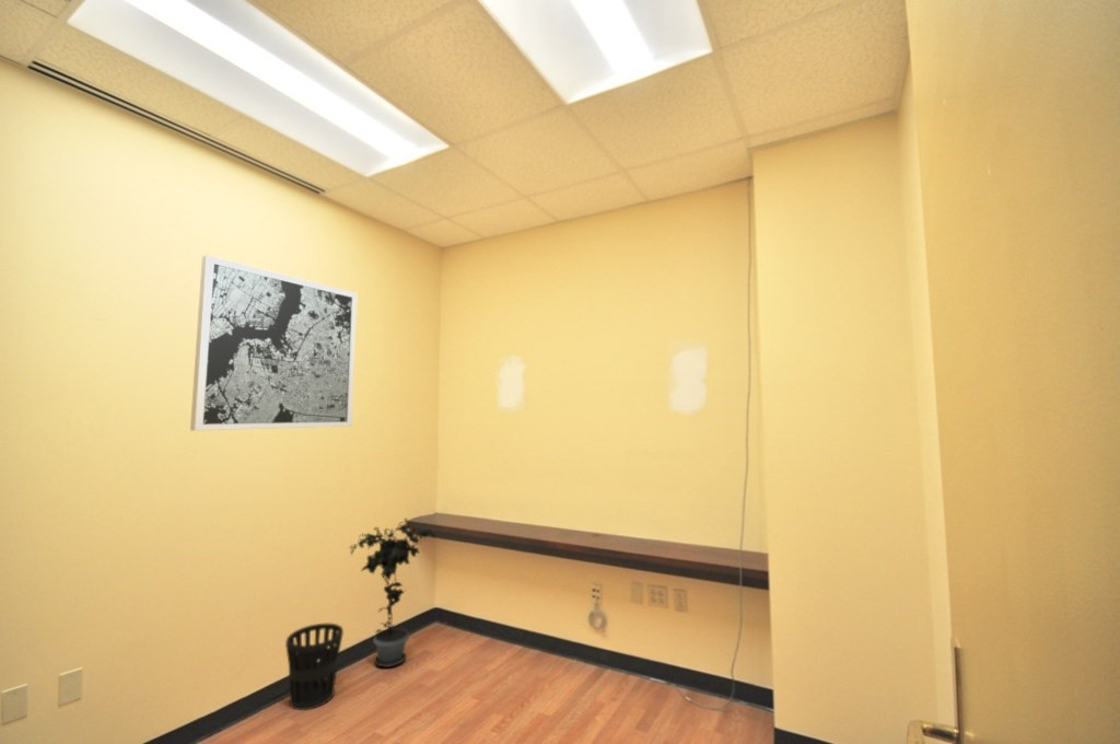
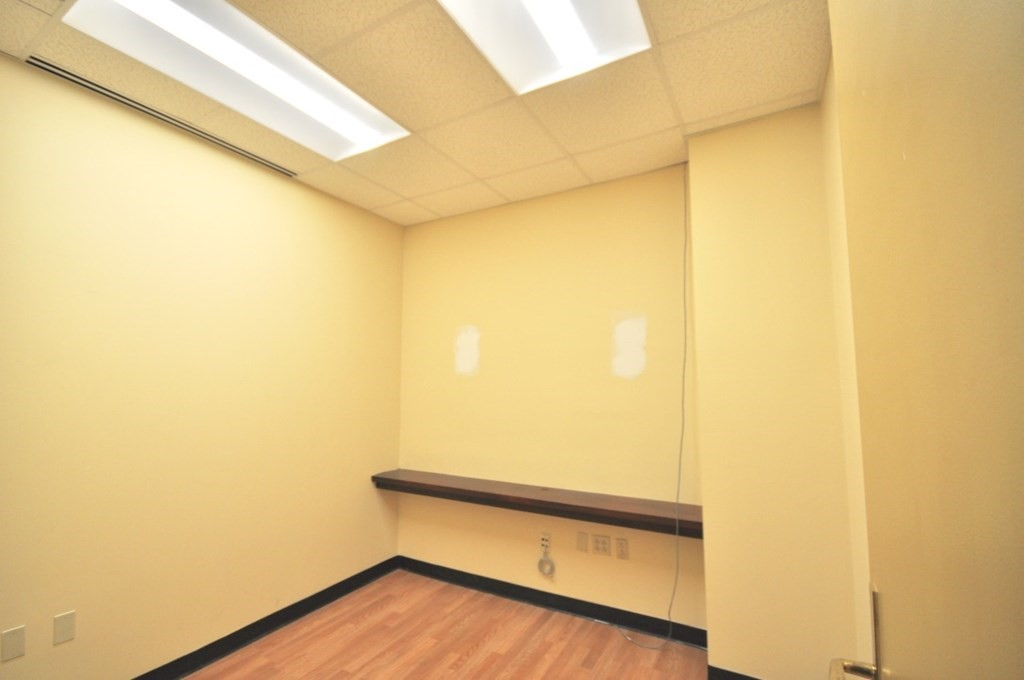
- wastebasket (314, 665)
- wall art (285, 351)
- potted plant (393, 589)
